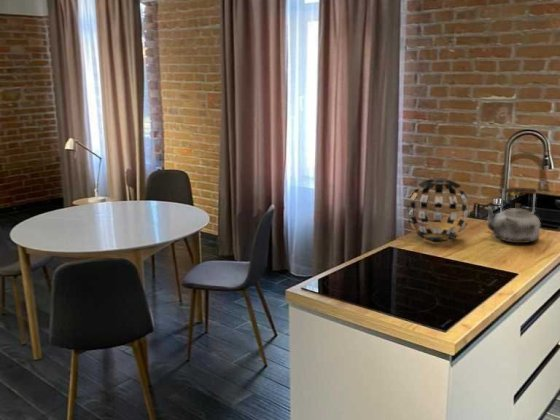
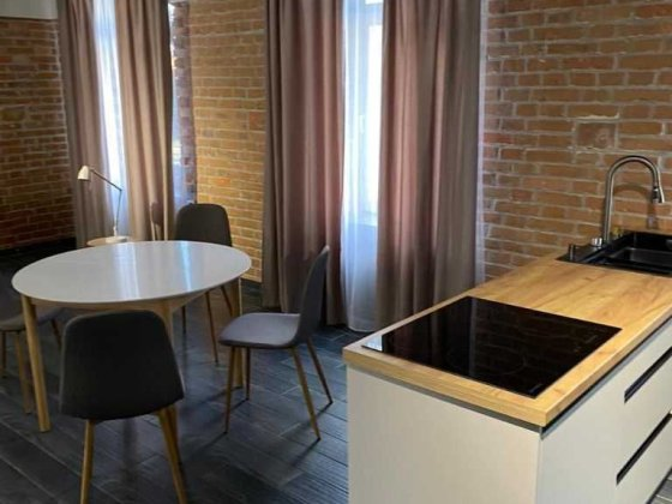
- kettle (511, 213)
- decorative ball (438, 207)
